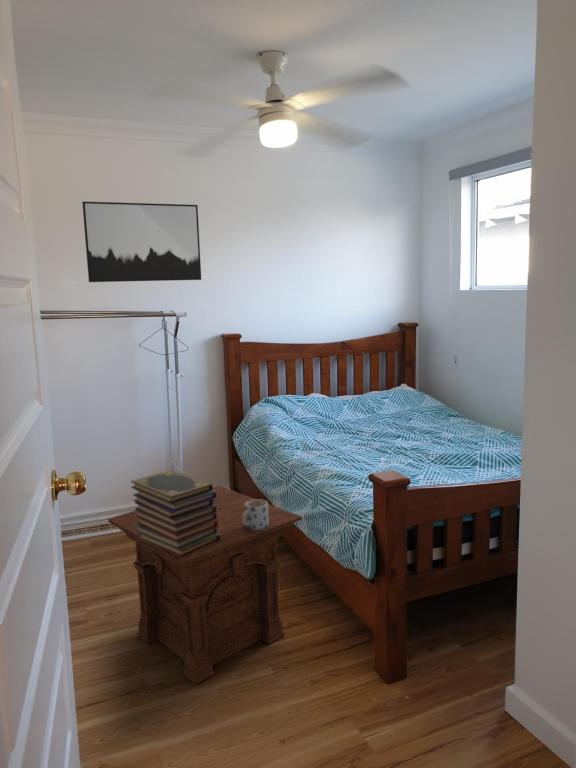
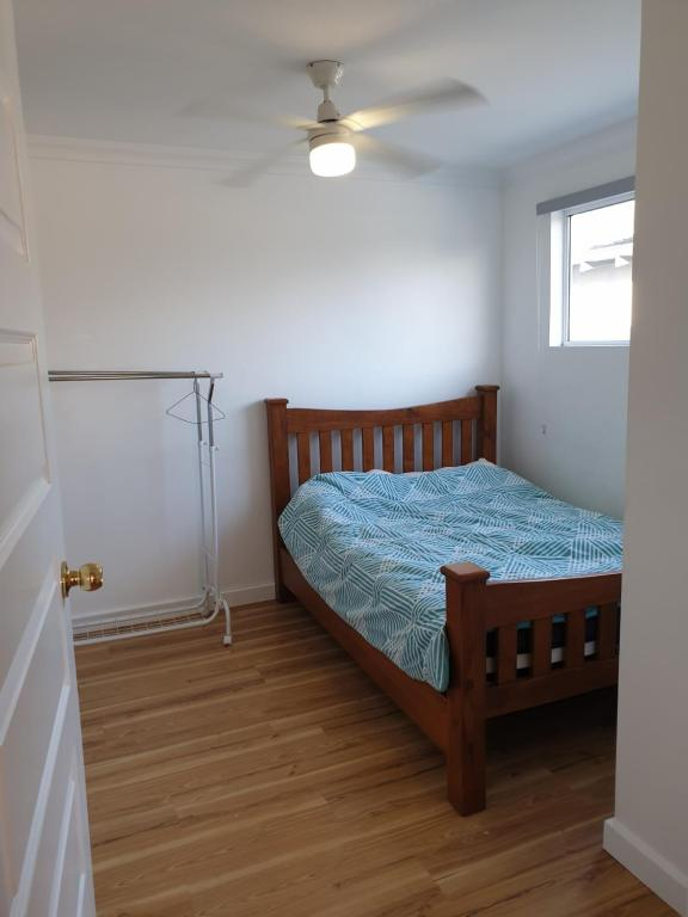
- mug (253, 515)
- wall art (144, 242)
- side table (207, 577)
- book stack (174, 510)
